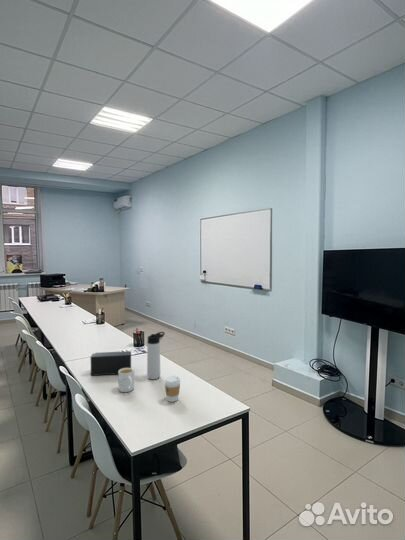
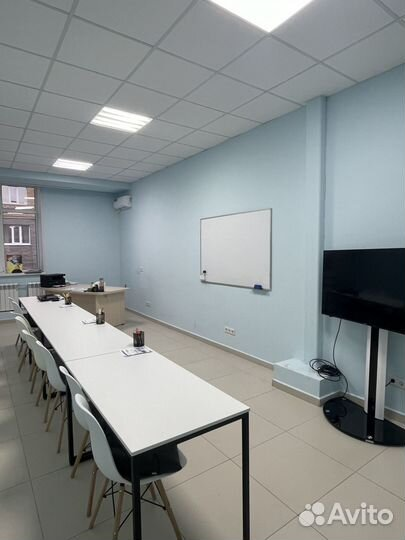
- thermos bottle (156, 355)
- mug (127, 380)
- speaker (111, 363)
- coffee cup (172, 388)
